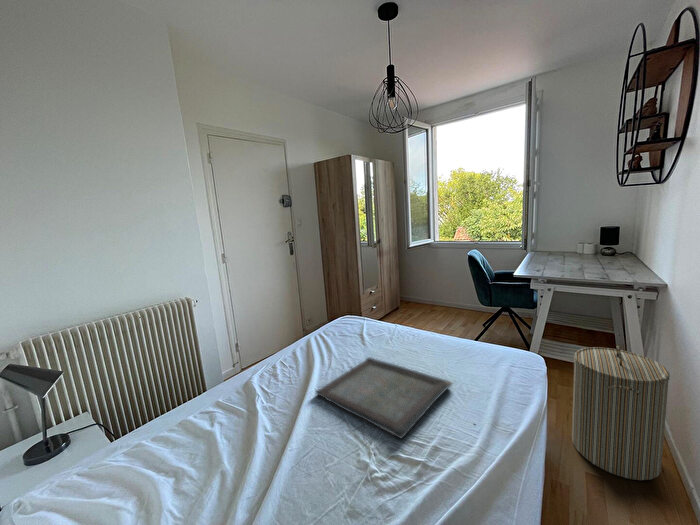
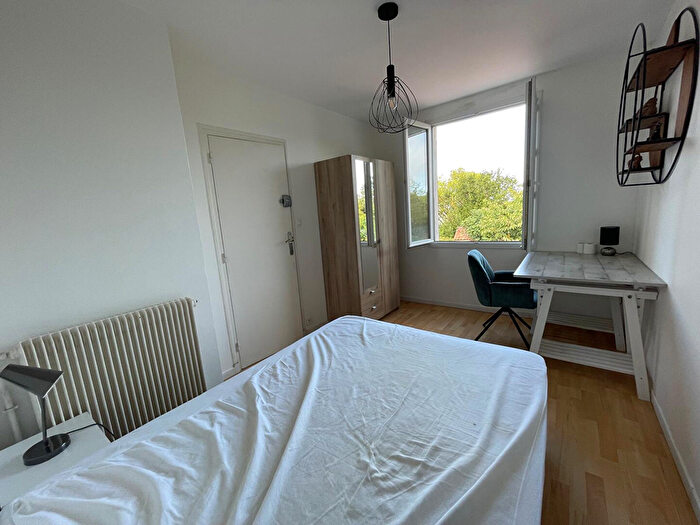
- serving tray (383, 388)
- laundry hamper (615, 401)
